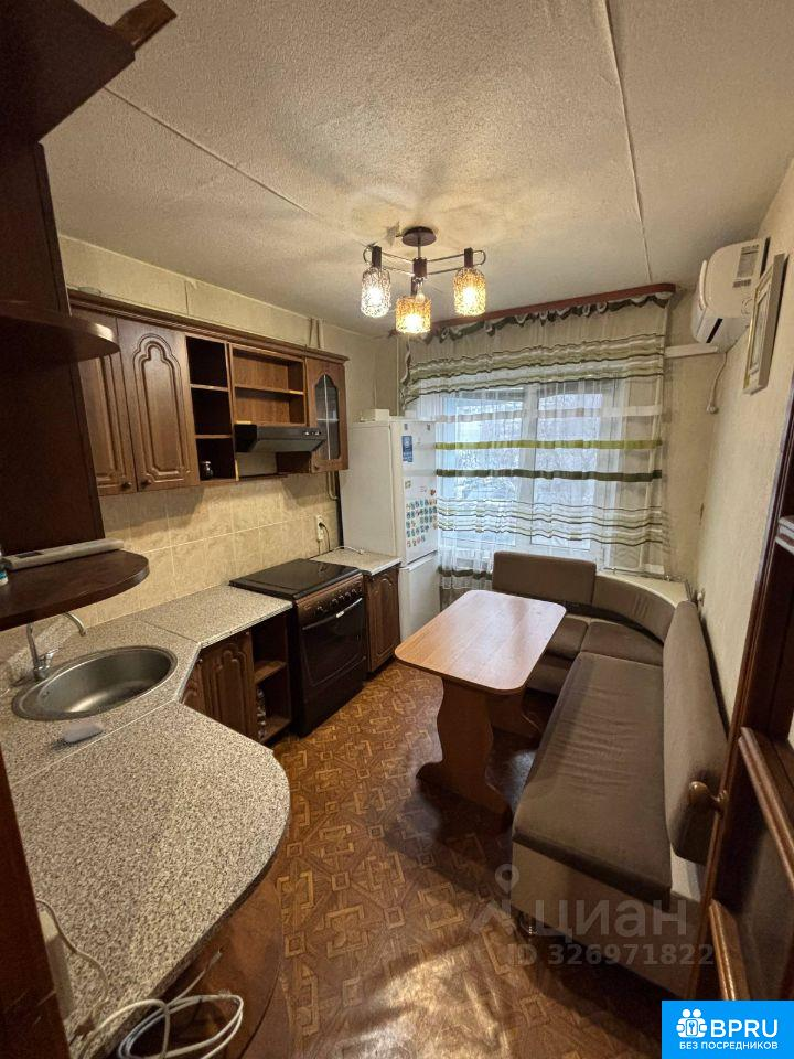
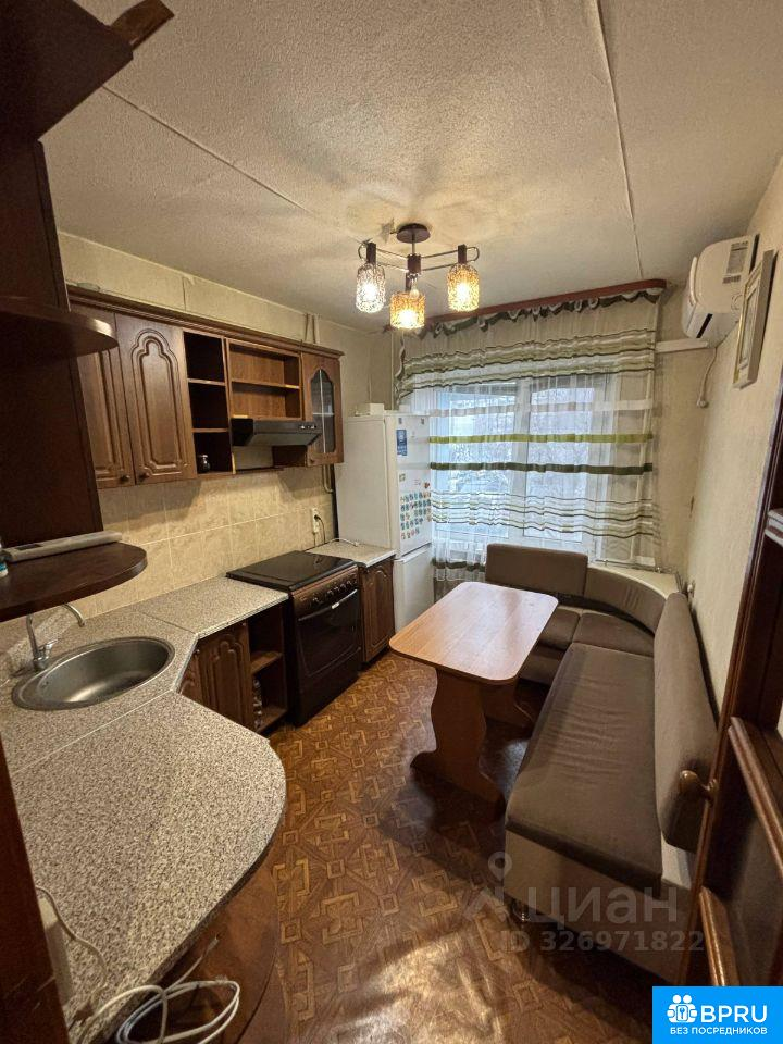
- soap bar (83, 728)
